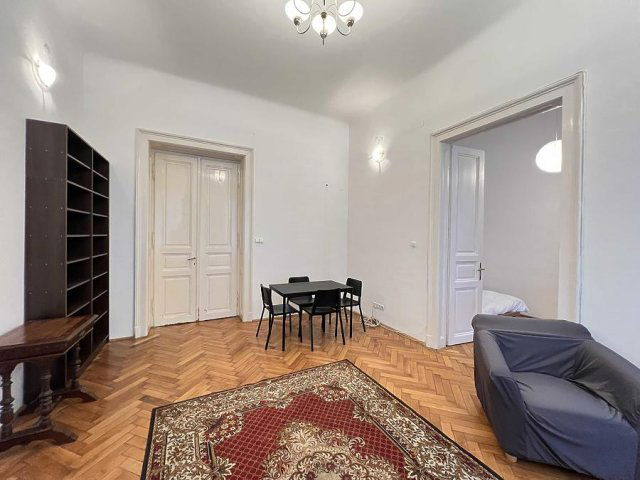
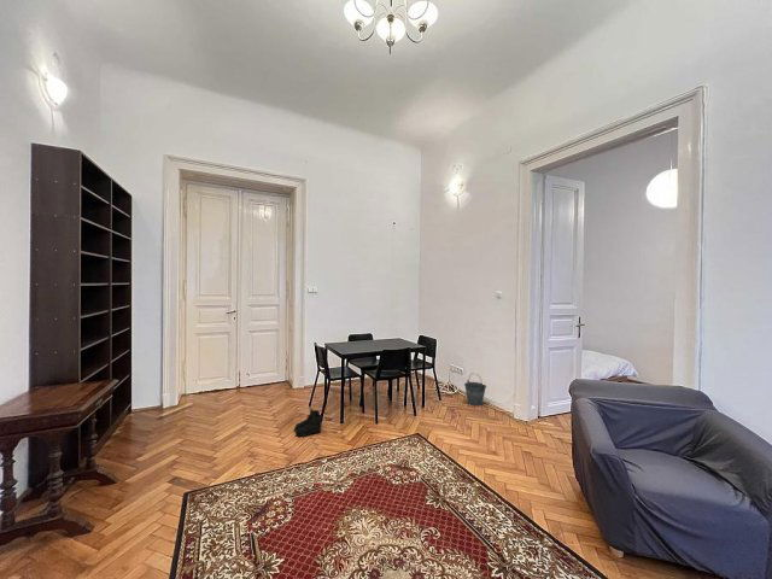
+ bucket (474, 387)
+ boots (308, 421)
